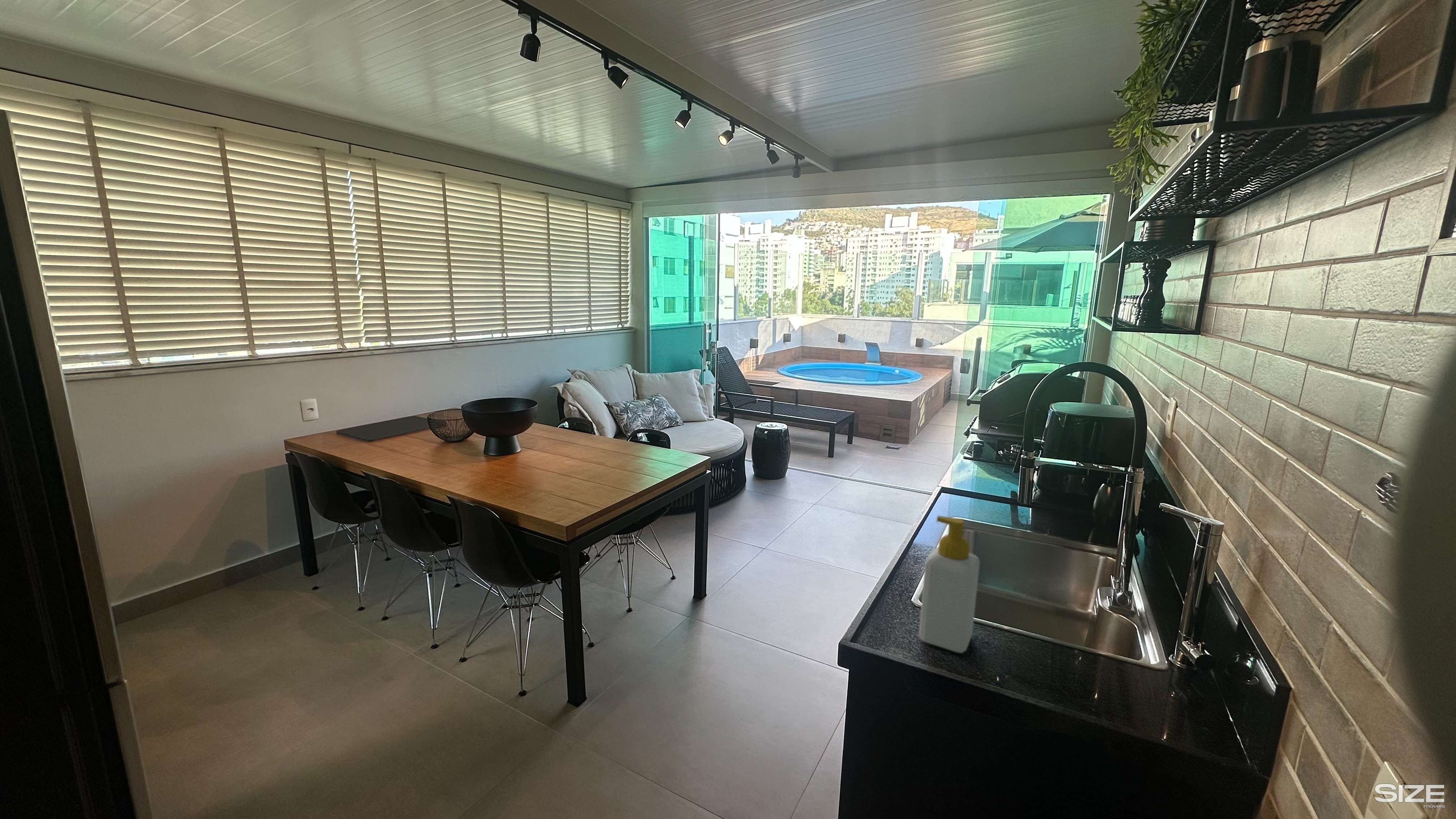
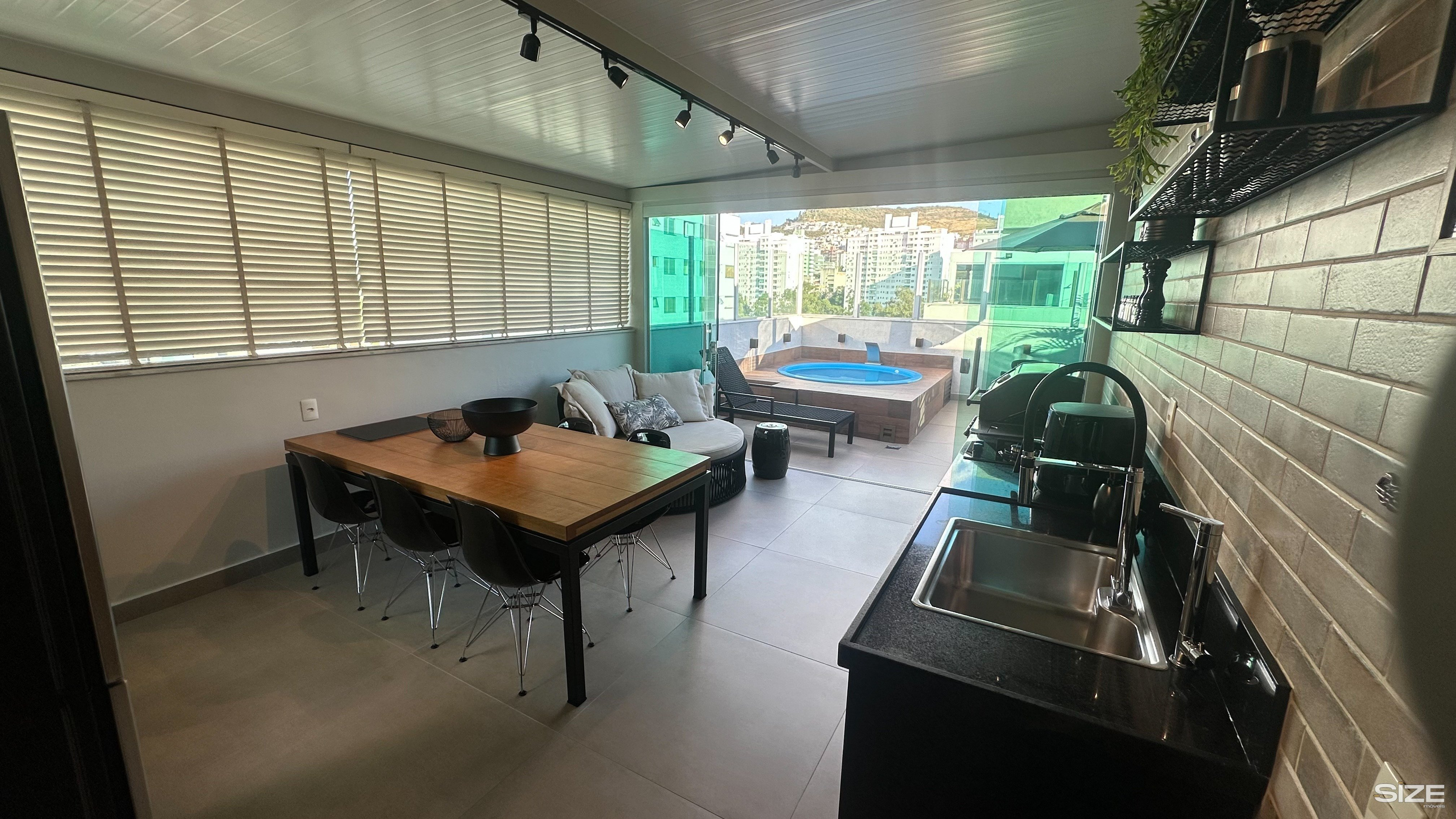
- soap bottle (951, 580)
